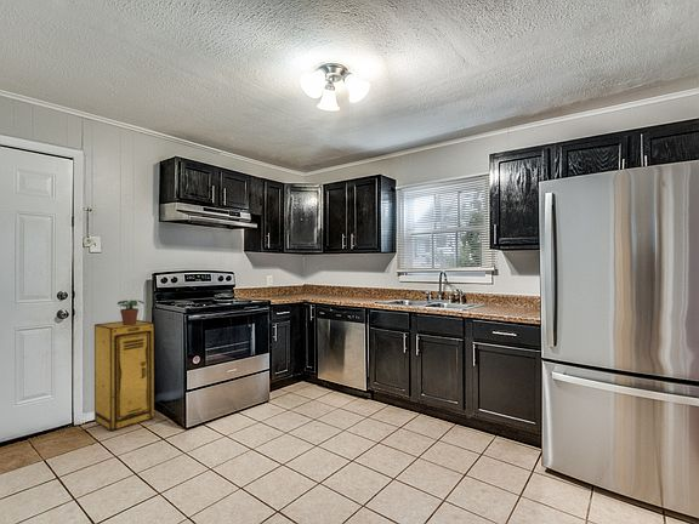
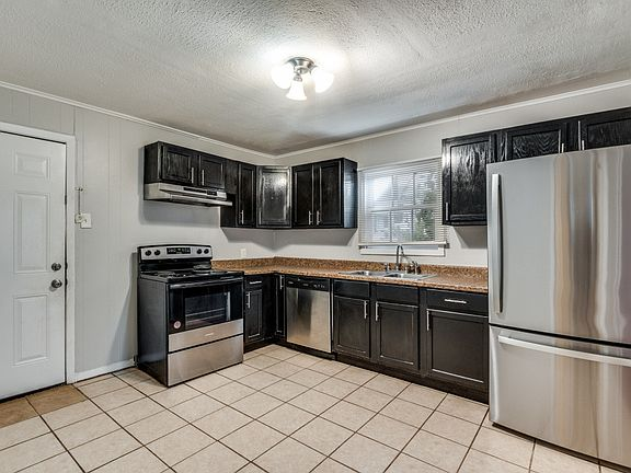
- storage cabinet (124, 371)
- potted plant (130, 312)
